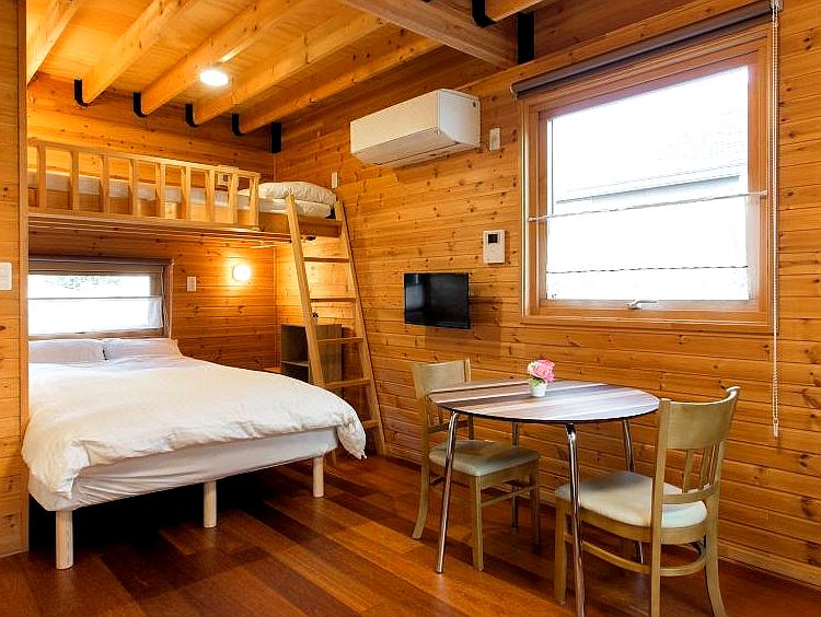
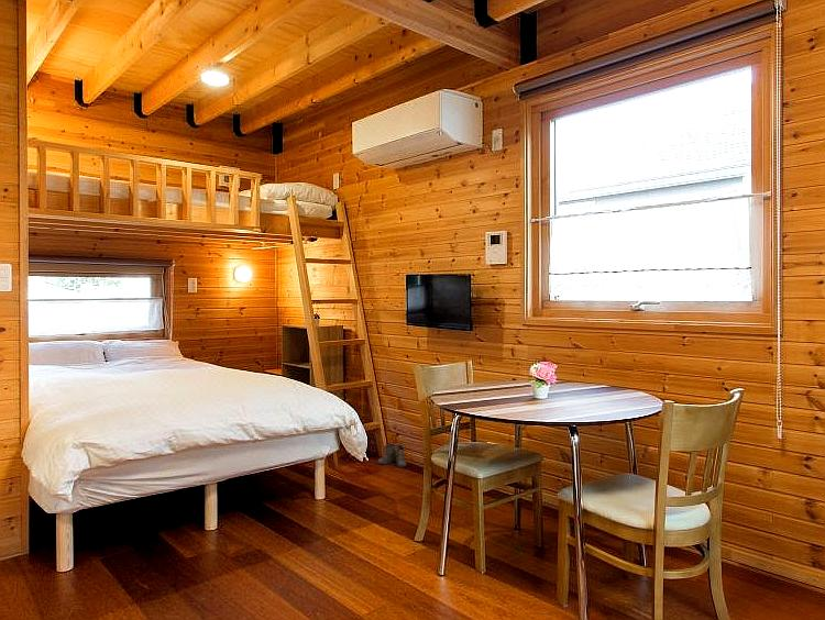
+ boots (393, 454)
